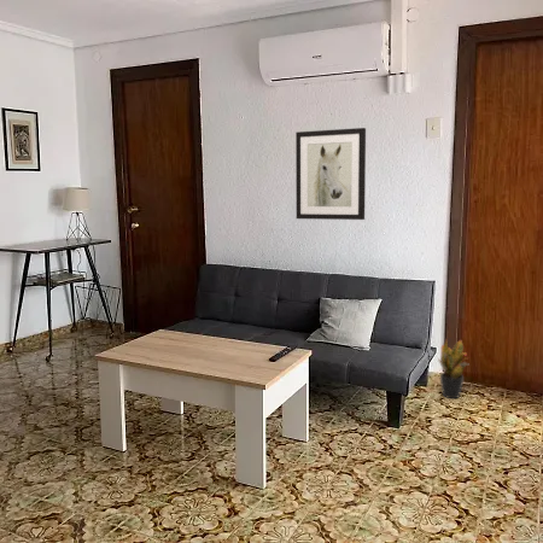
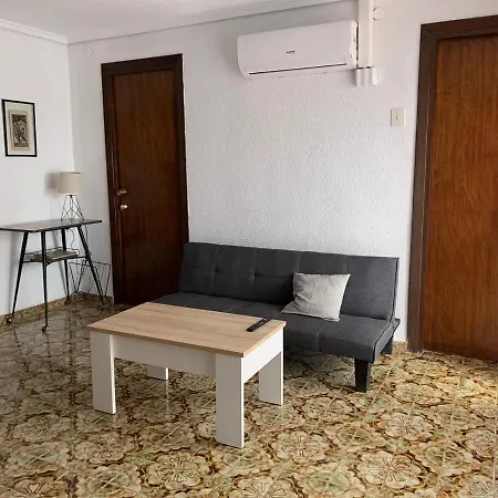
- wall art (329, 175)
- potted plant (453, 366)
